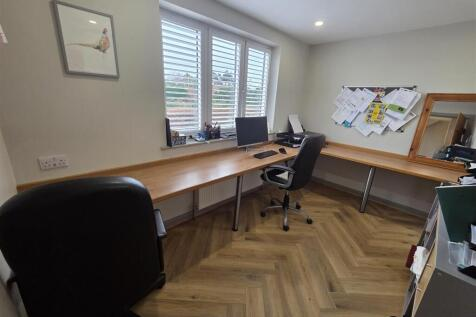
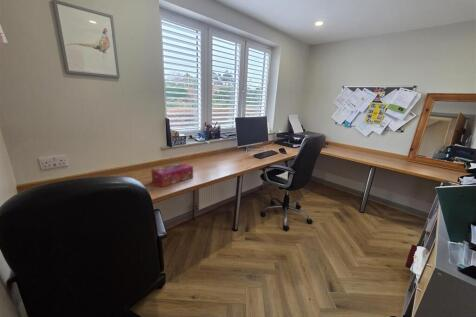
+ tissue box (173, 173)
